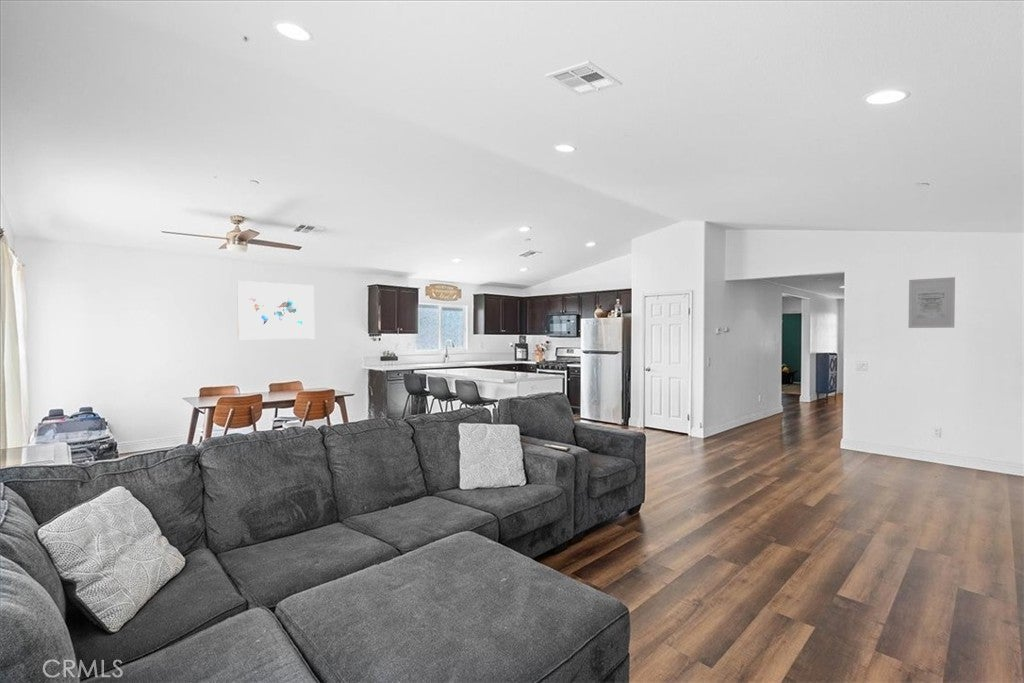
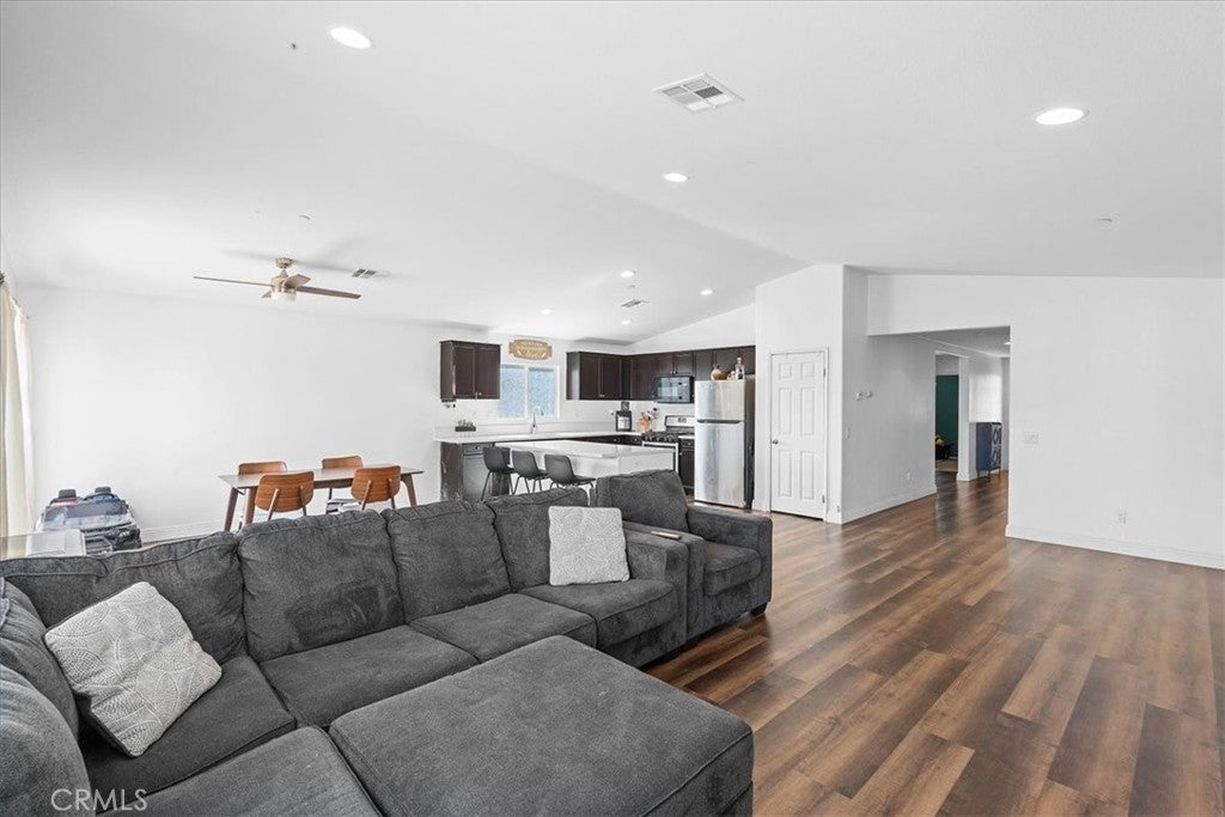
- wall art (931, 303)
- wall art (277, 311)
